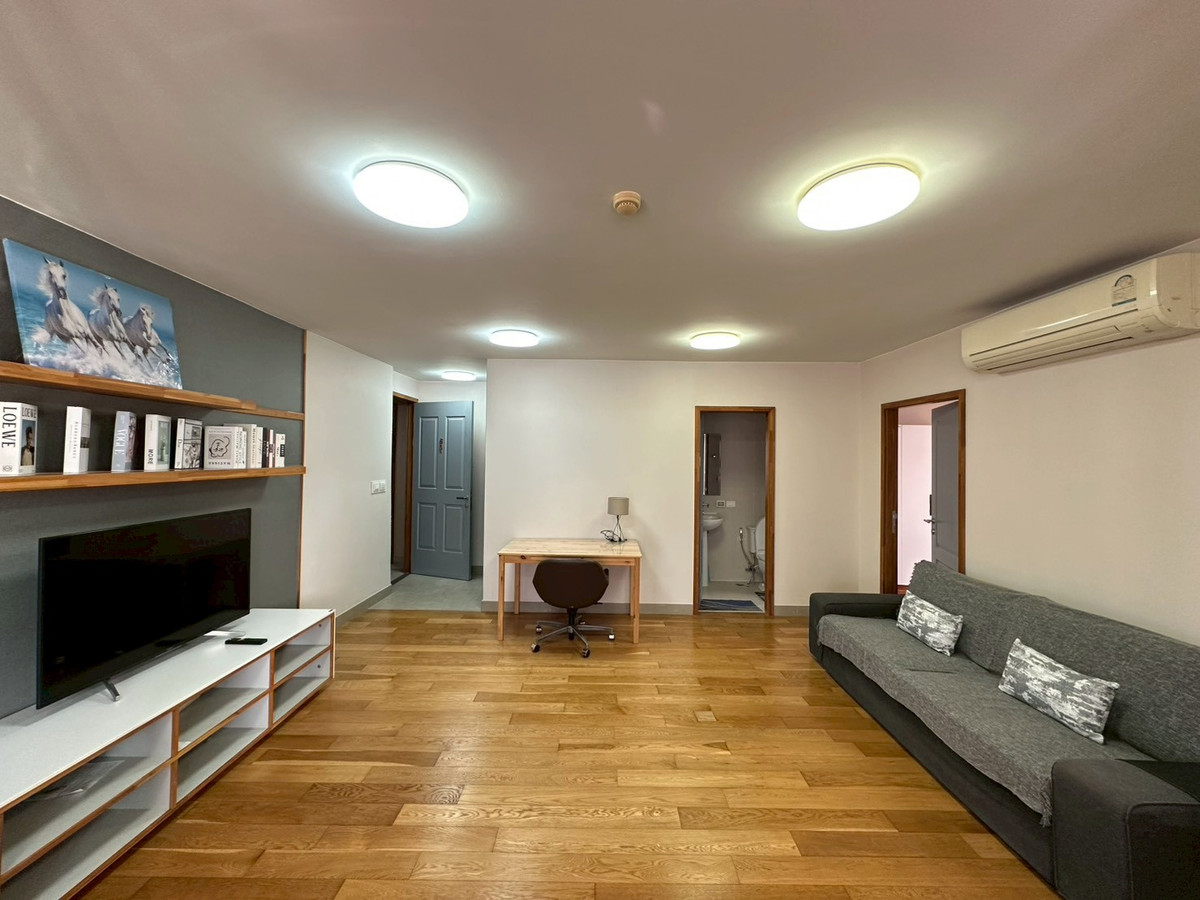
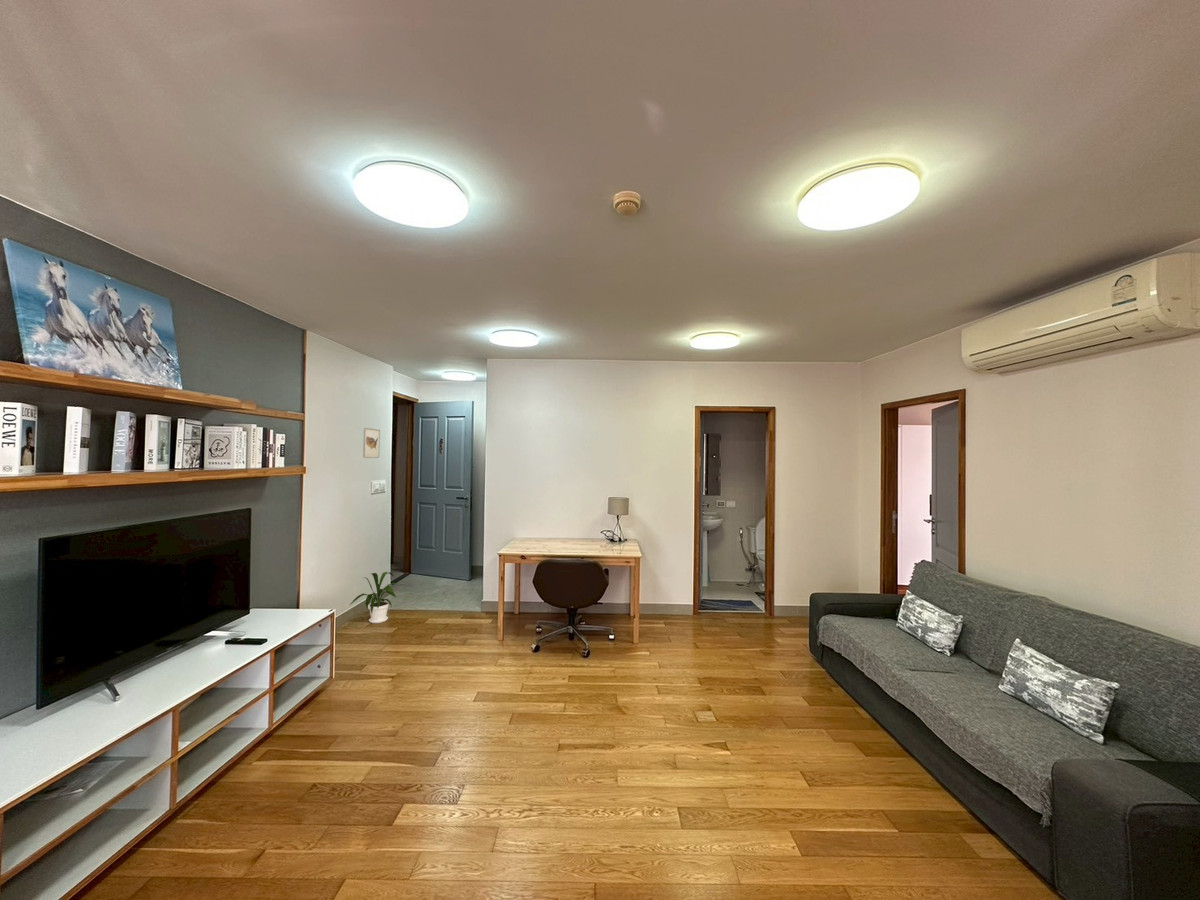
+ house plant (379, 595)
+ wall art (371, 443)
